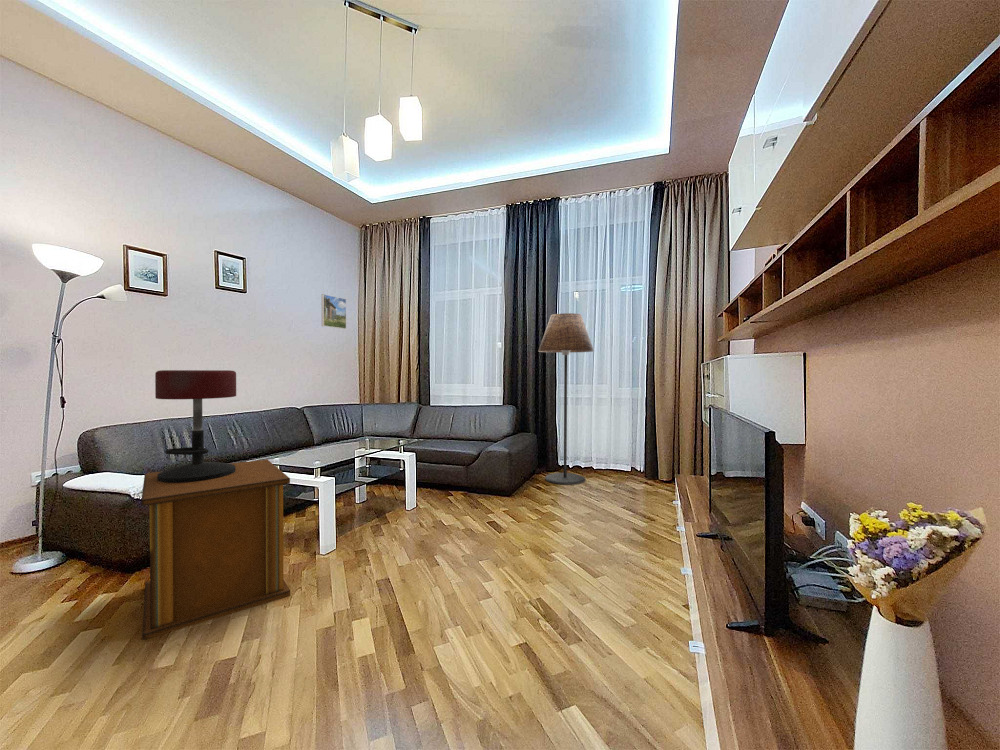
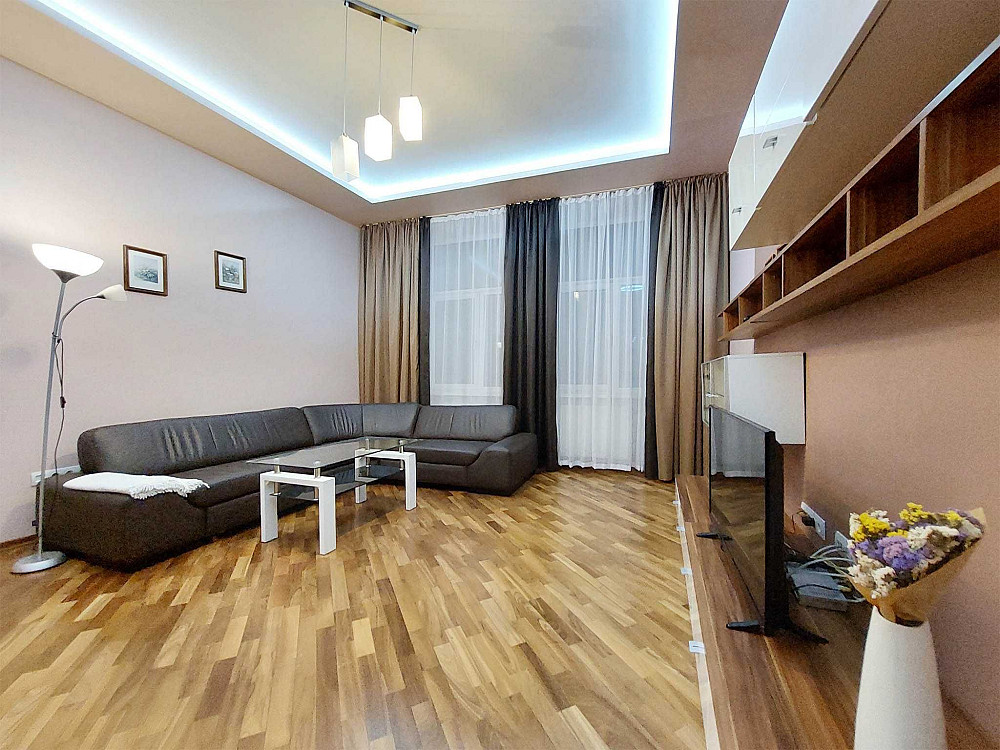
- side table (216, 533)
- floor lamp (565, 397)
- bar stool (197, 422)
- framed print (334, 312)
